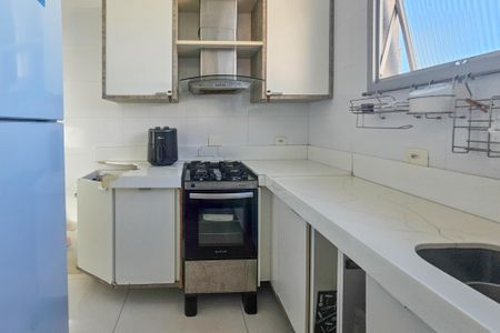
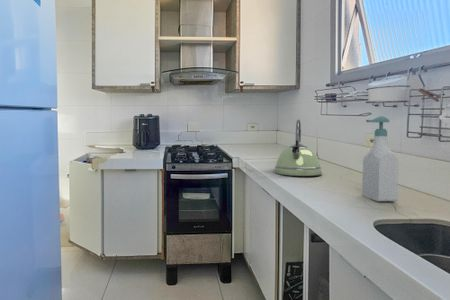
+ soap bottle (377, 157)
+ kettle (297, 146)
